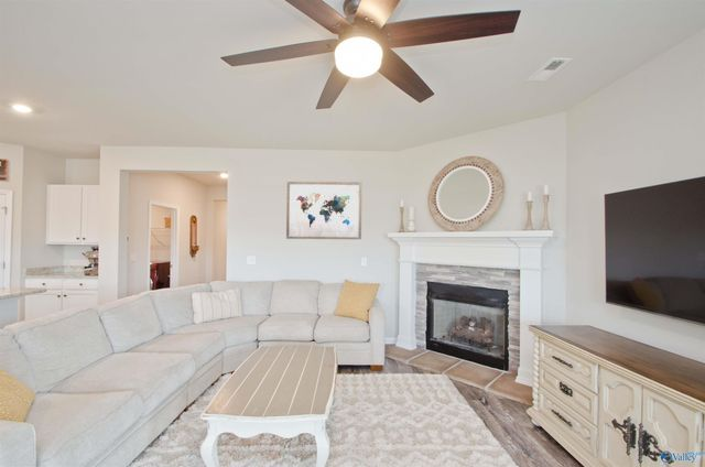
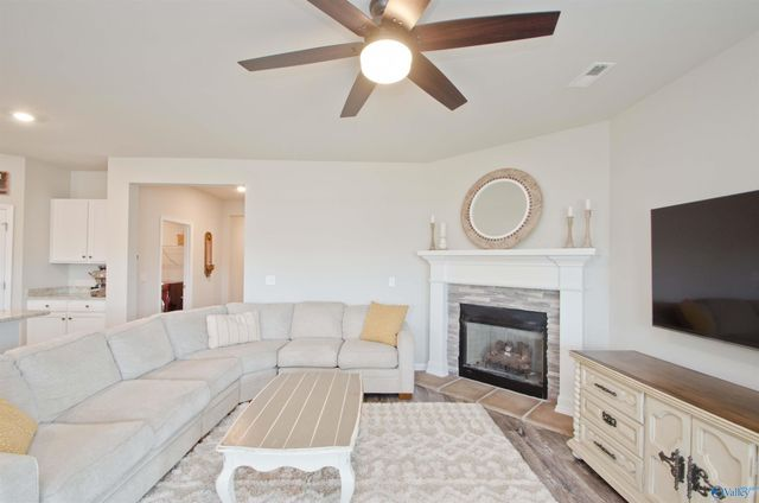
- wall art (324, 210)
